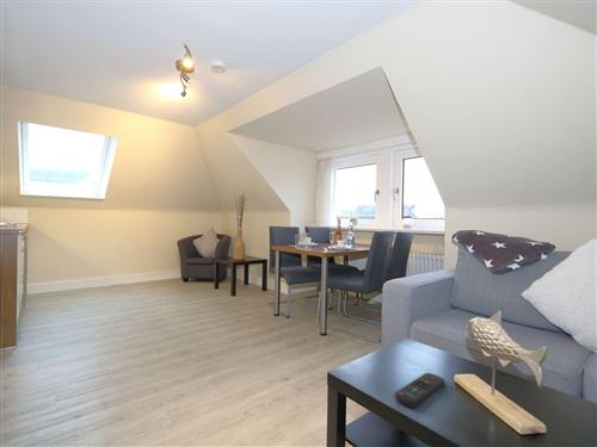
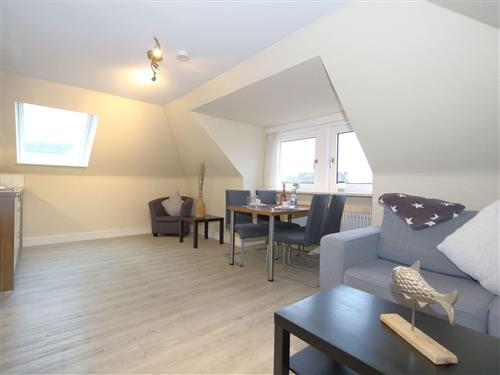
- remote control (420, 387)
